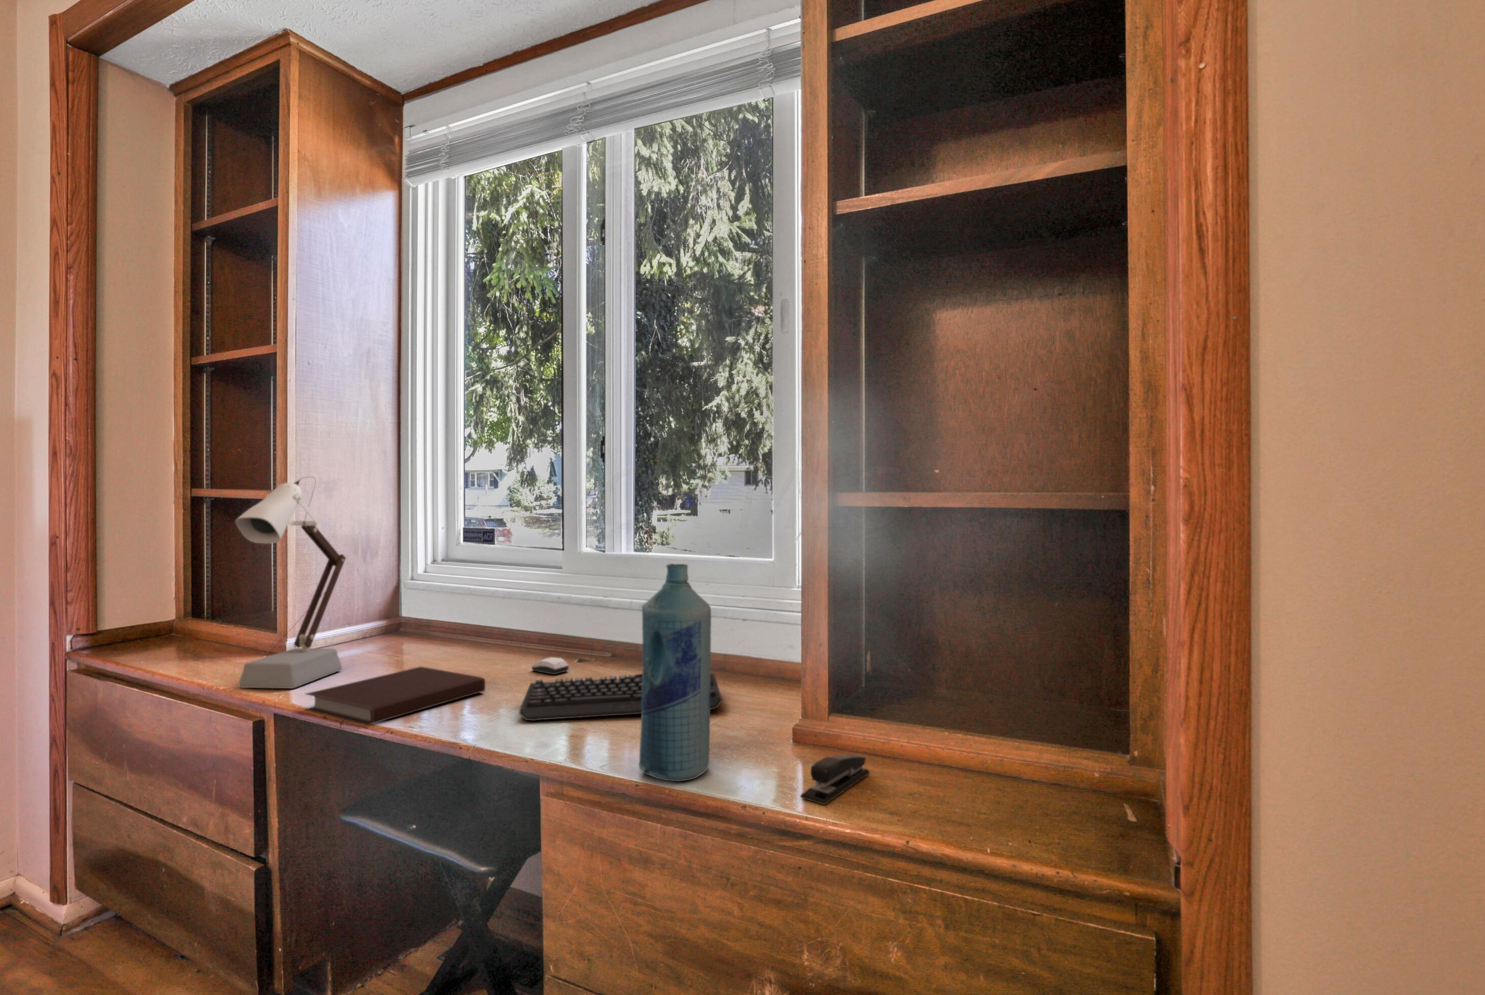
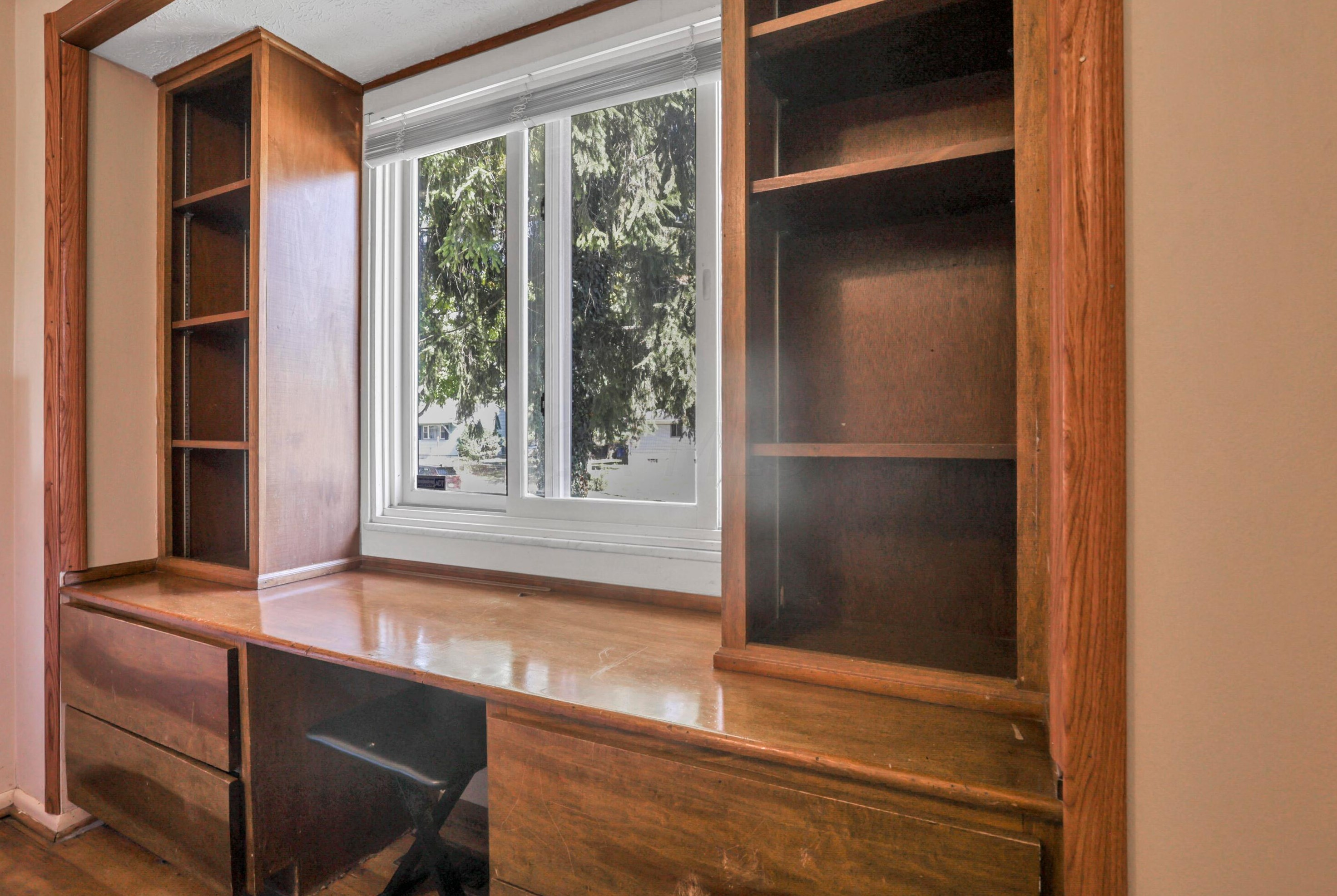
- notebook (399, 693)
- computer mouse (550, 664)
- keyboard (623, 689)
- desk lamp (318, 585)
- bottle (675, 667)
- stapler (837, 771)
